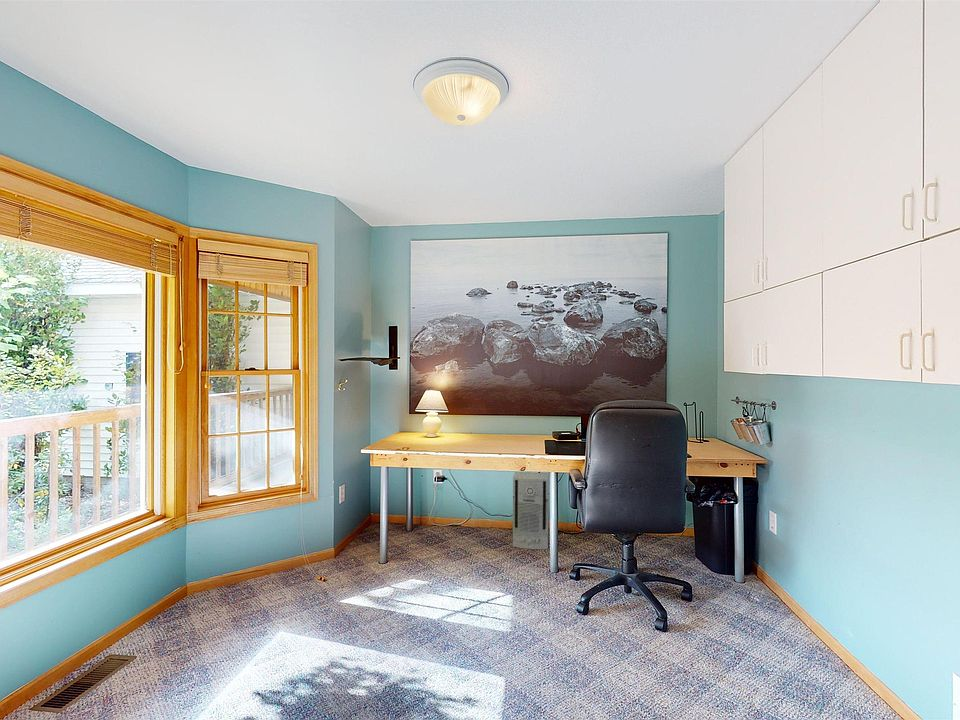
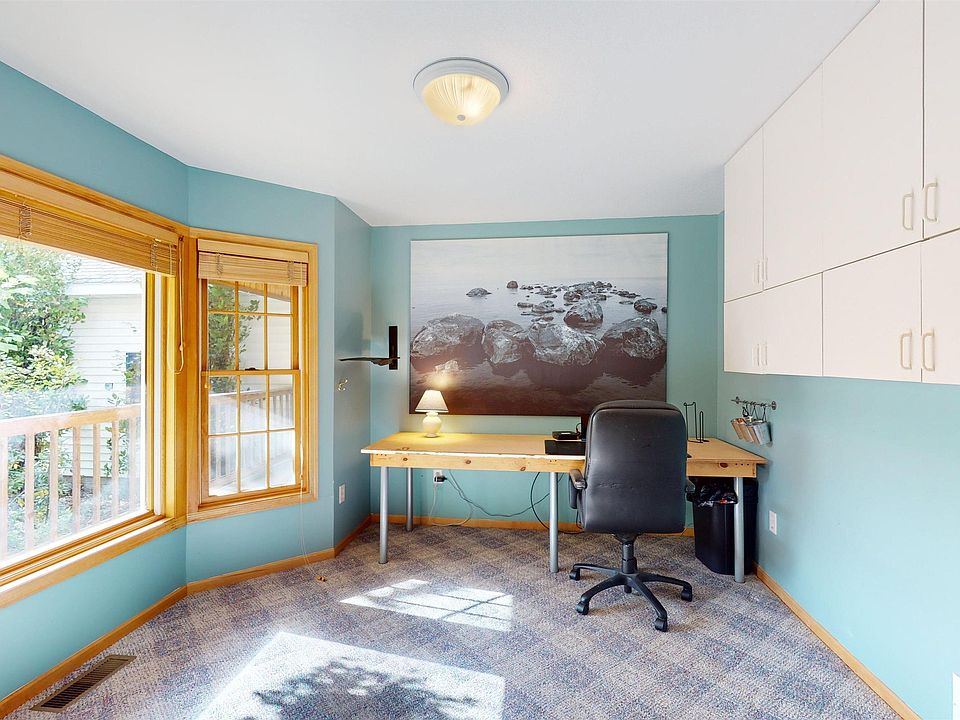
- air purifier (531, 506)
